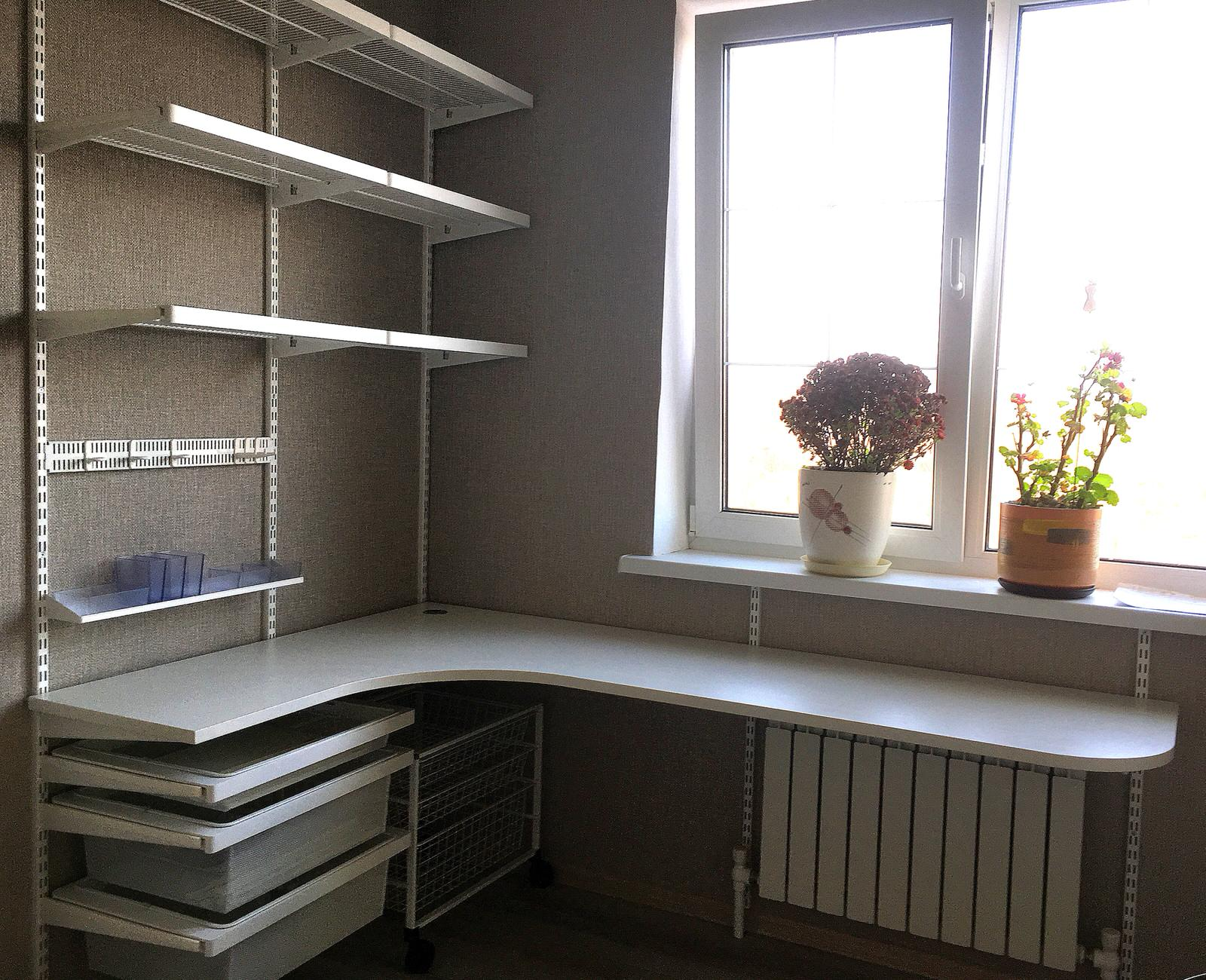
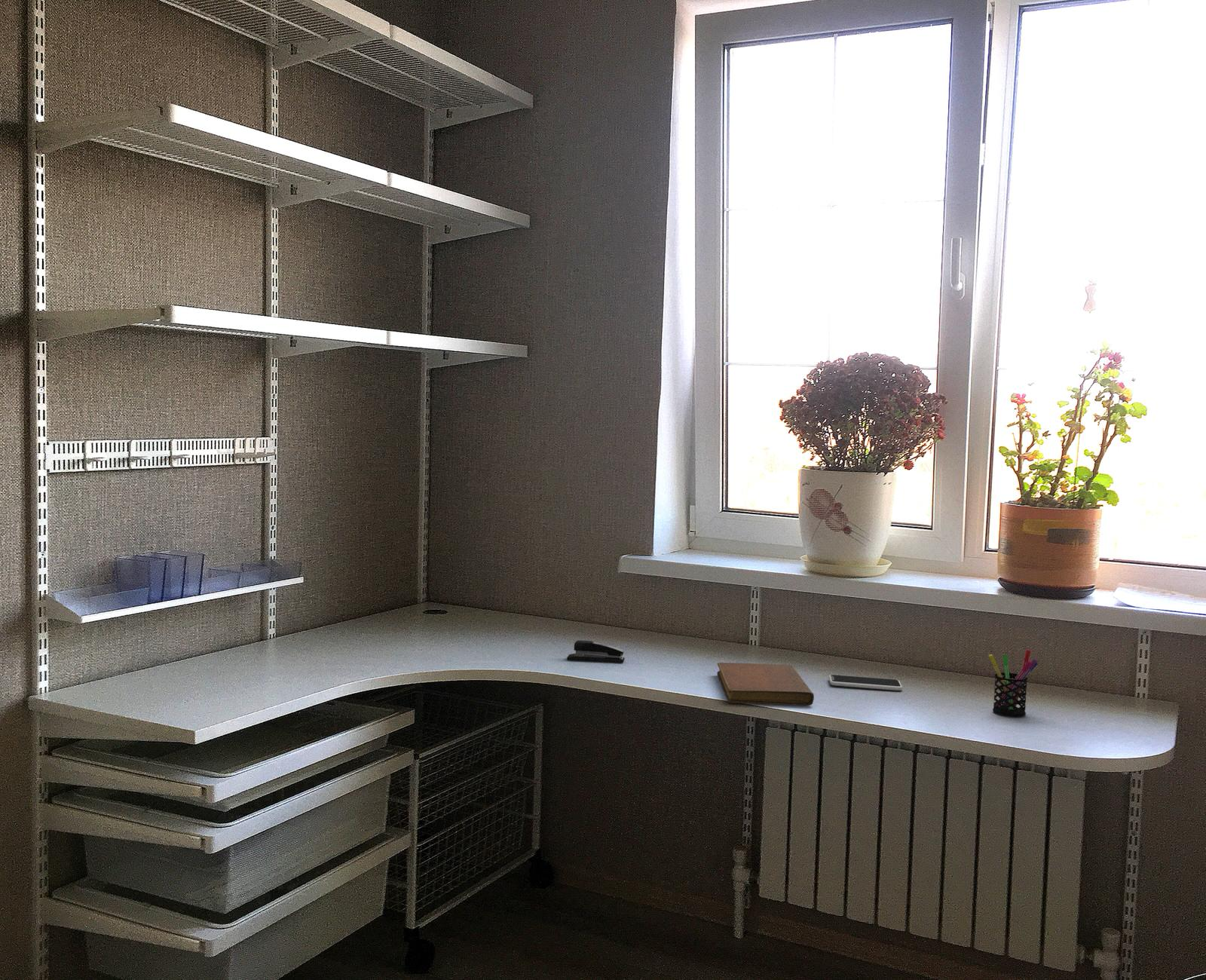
+ stapler (595, 651)
+ pen holder (1011, 680)
+ smartphone (865, 682)
+ notebook (762, 682)
